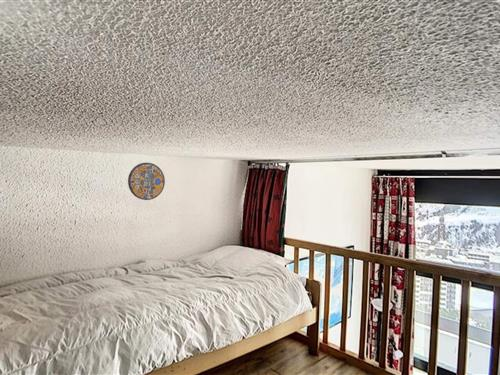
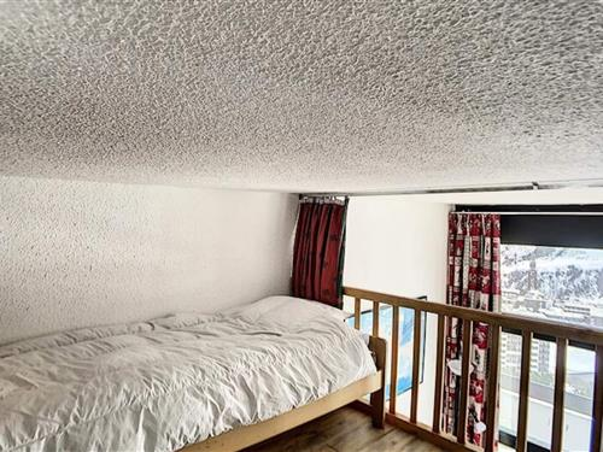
- manhole cover (147, 181)
